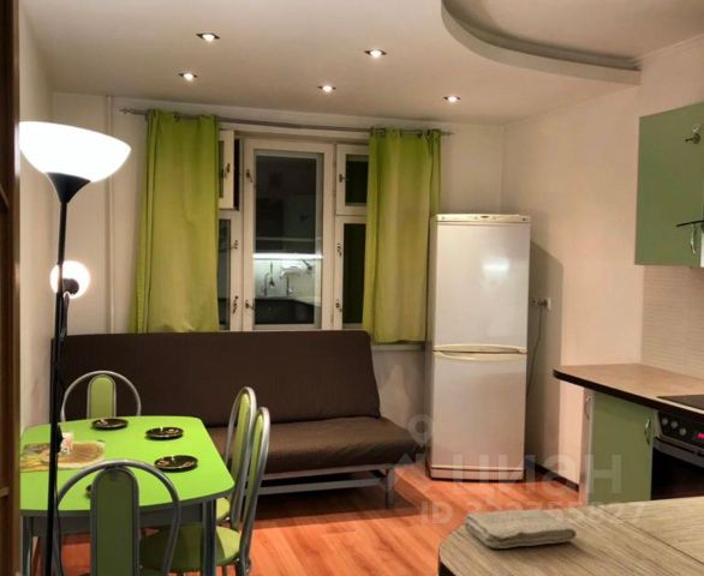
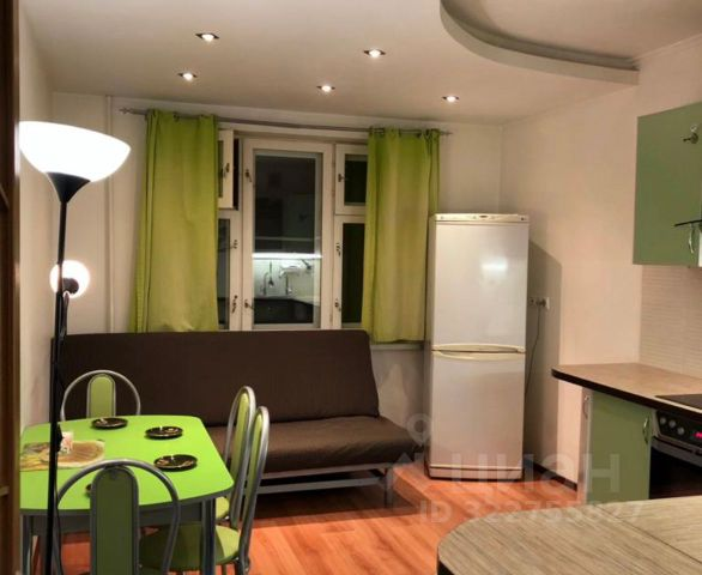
- washcloth (517, 526)
